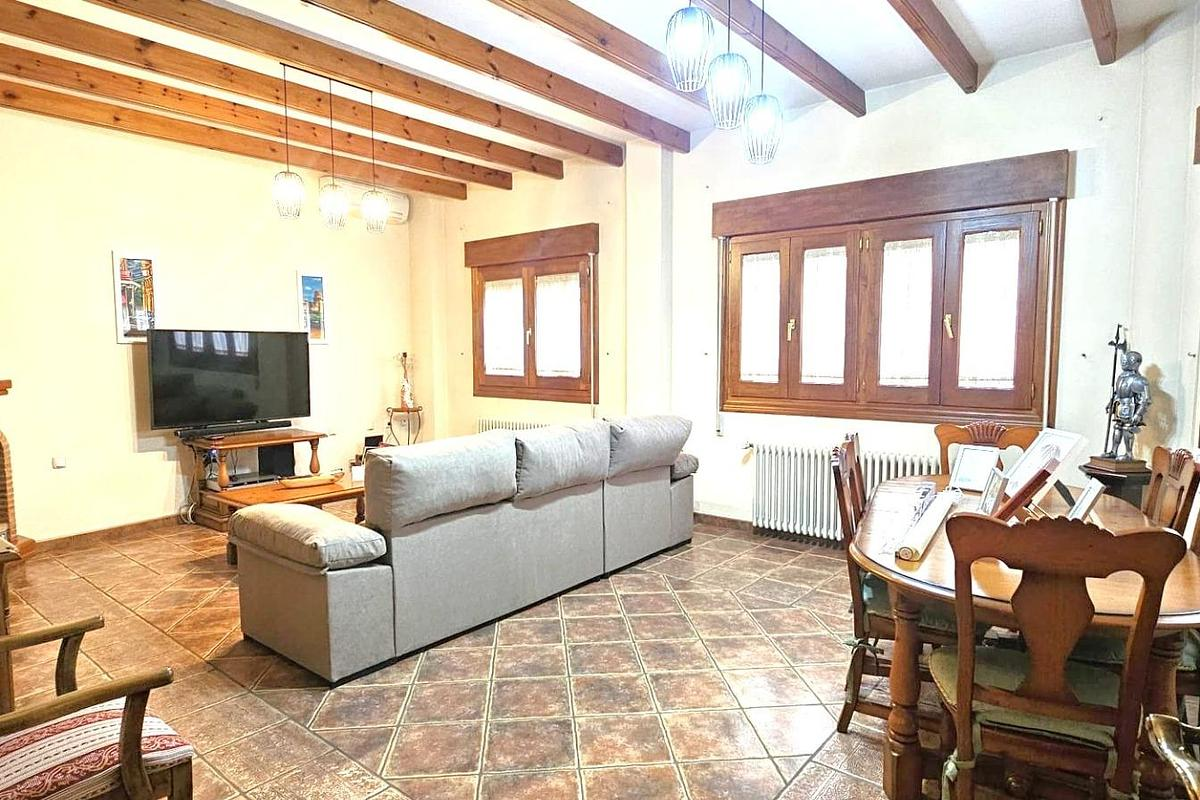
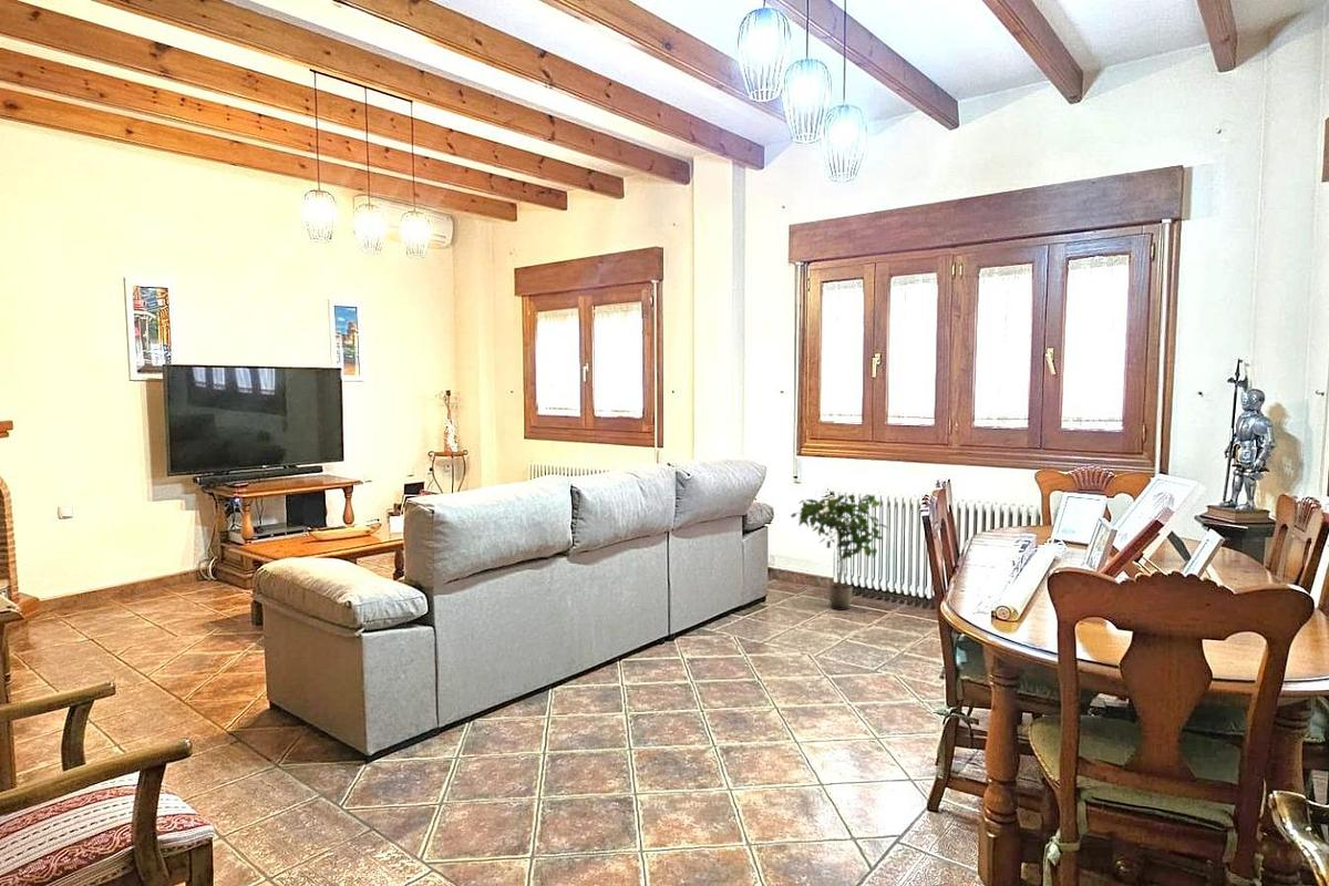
+ potted plant (838, 549)
